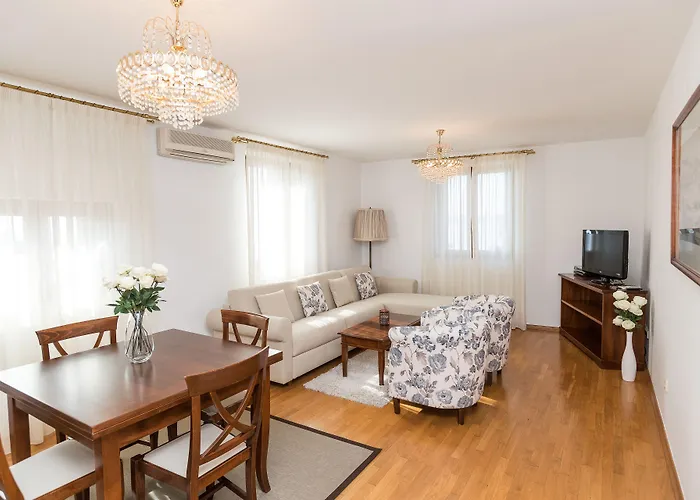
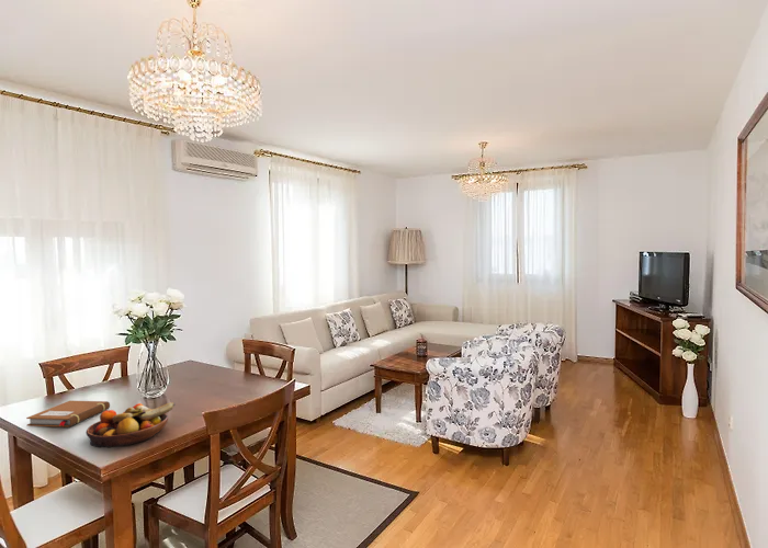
+ fruit bowl (128, 419)
+ notebook (69, 413)
